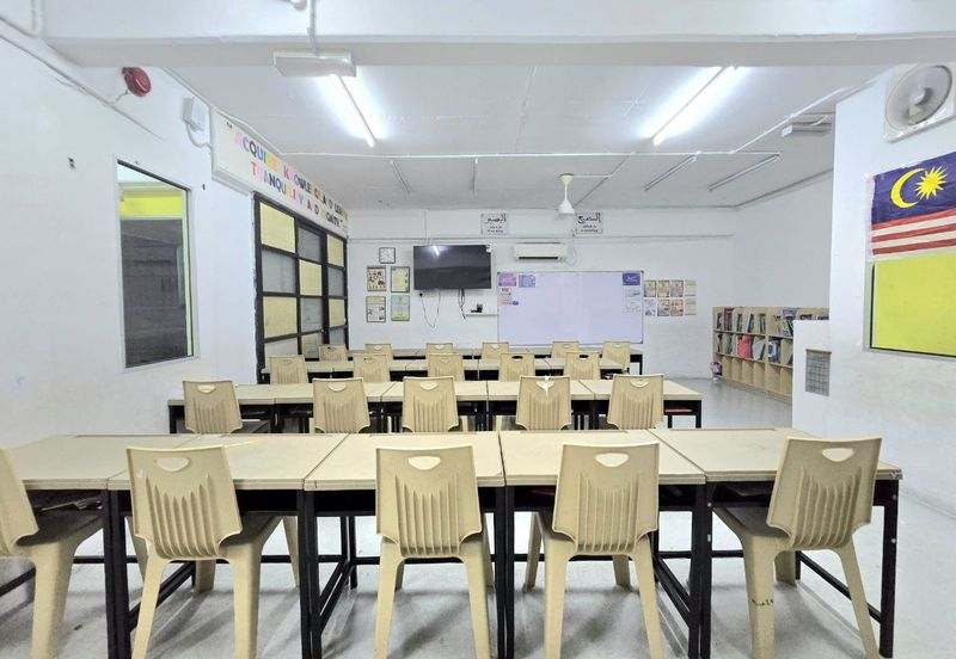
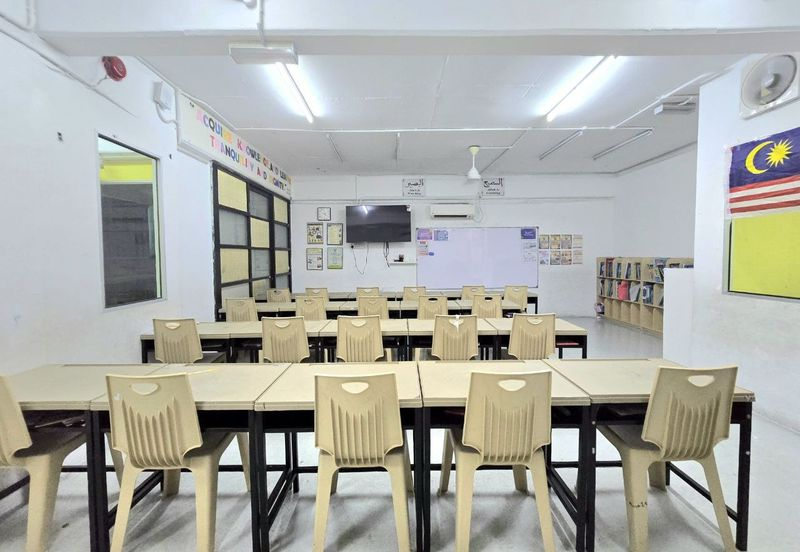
- calendar (817, 367)
